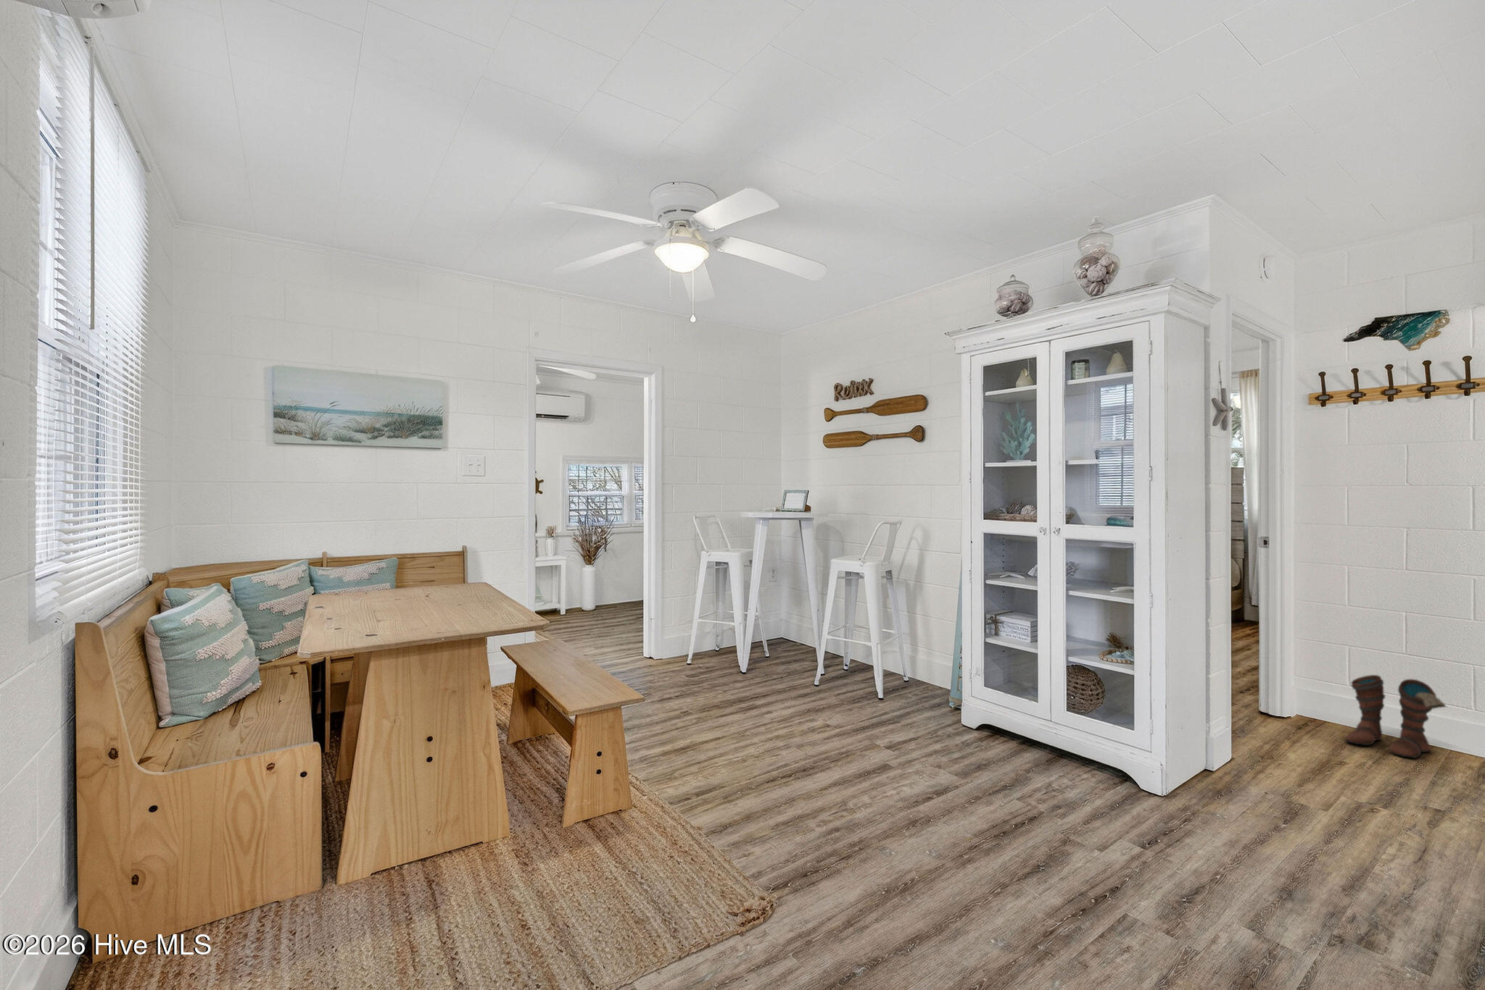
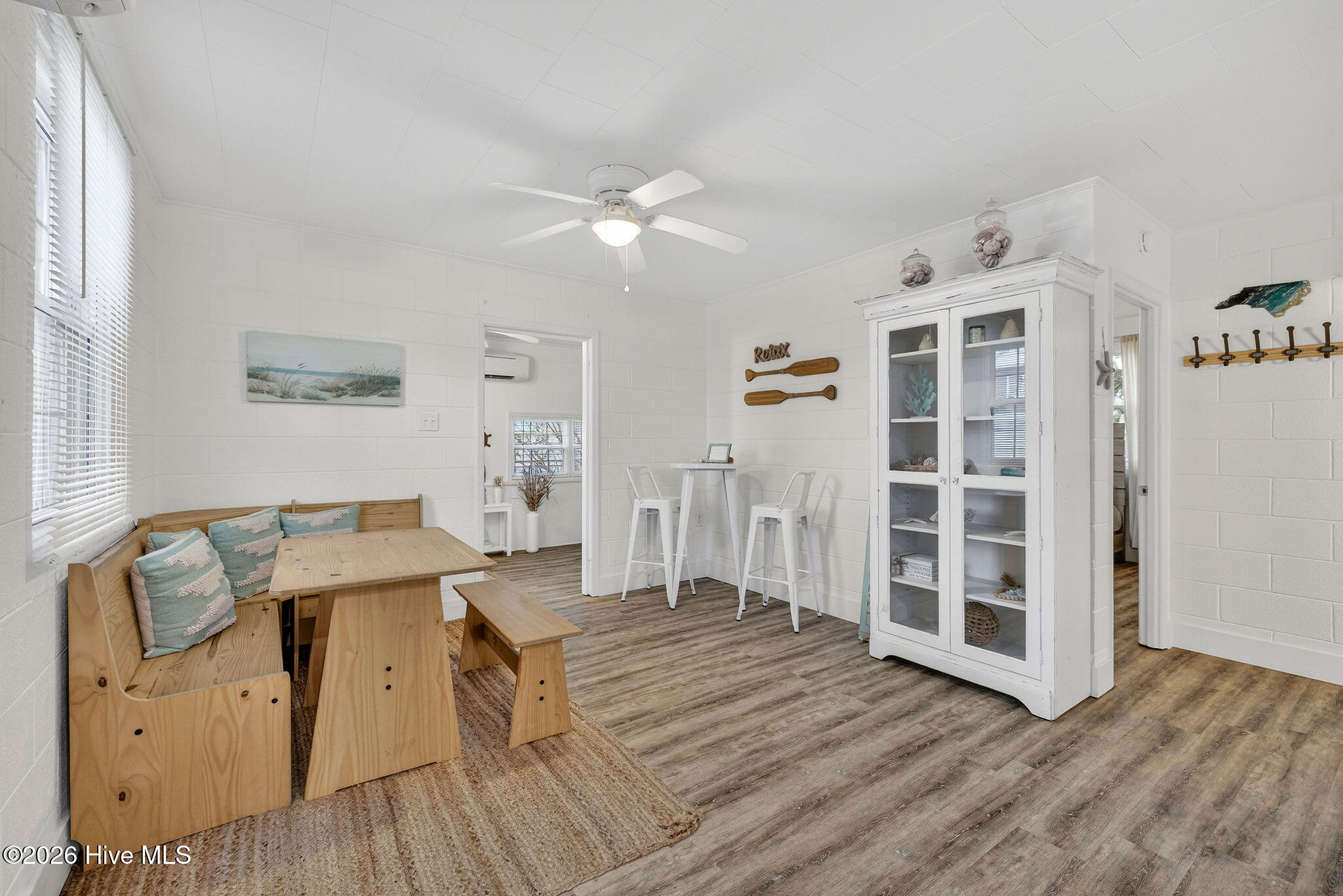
- boots (1400, 713)
